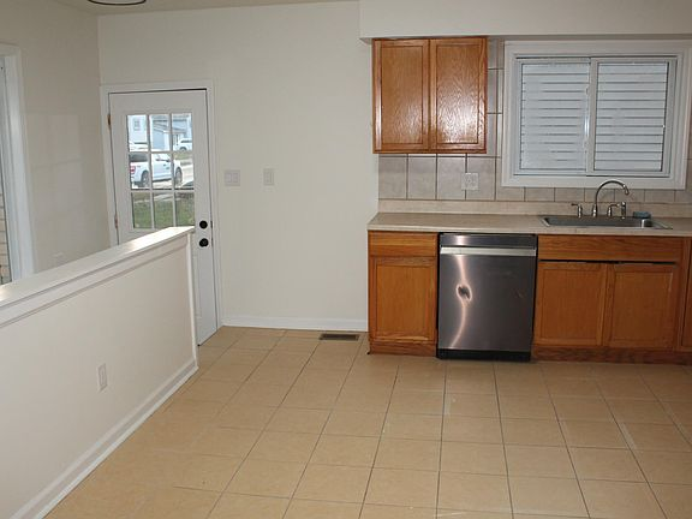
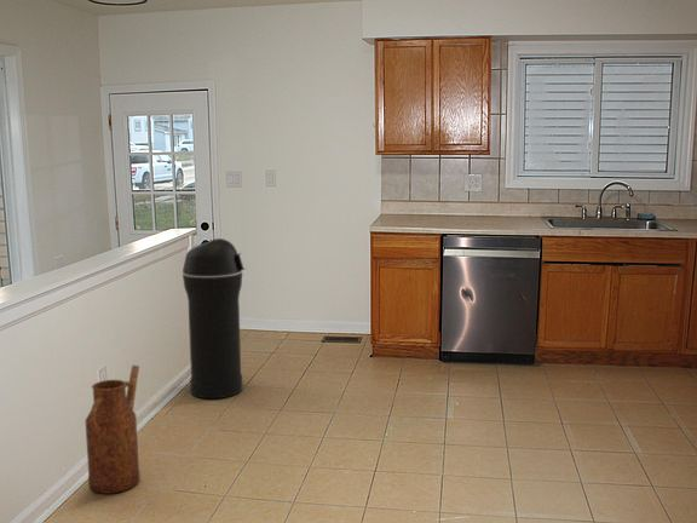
+ trash can (215, 315)
+ watering can (117, 427)
